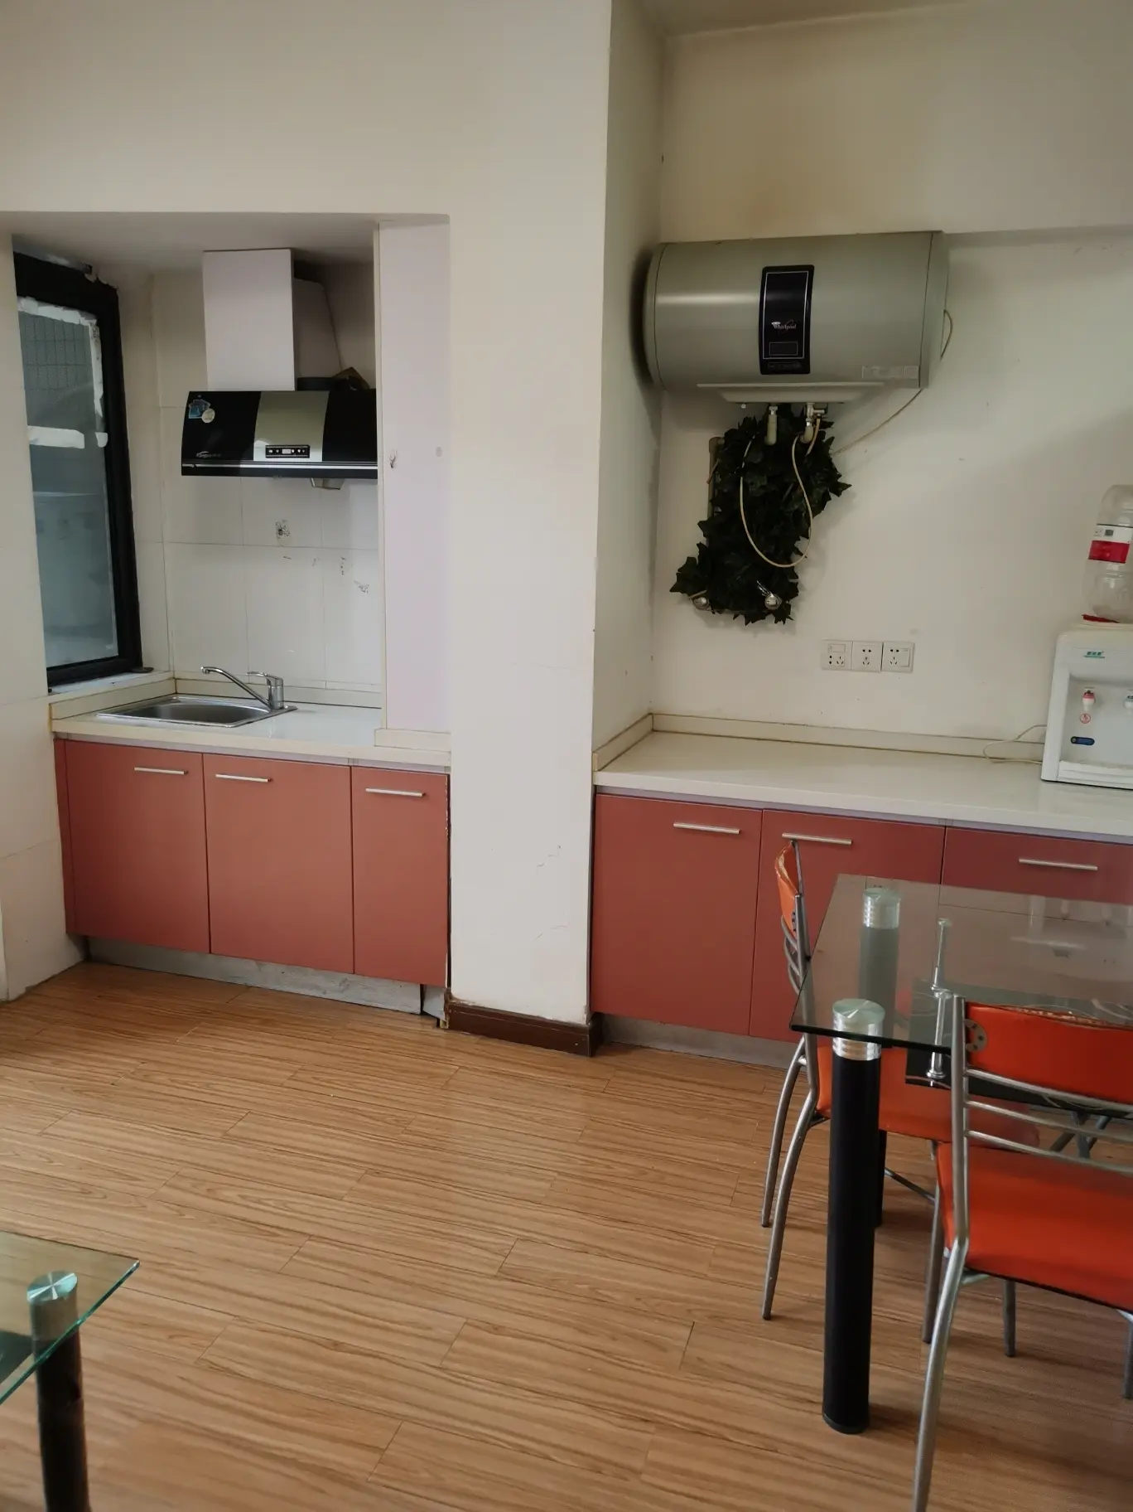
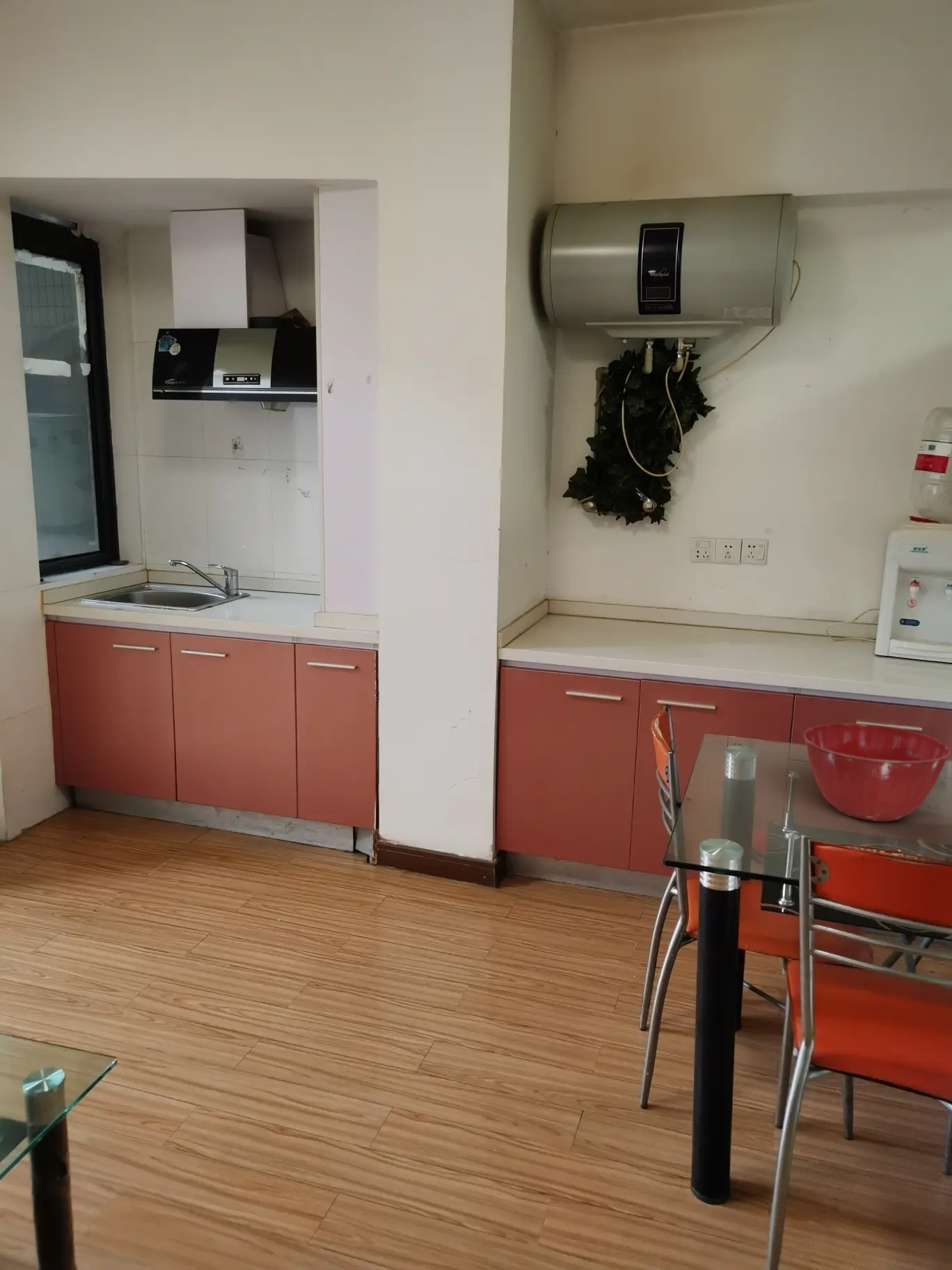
+ mixing bowl (871, 775)
